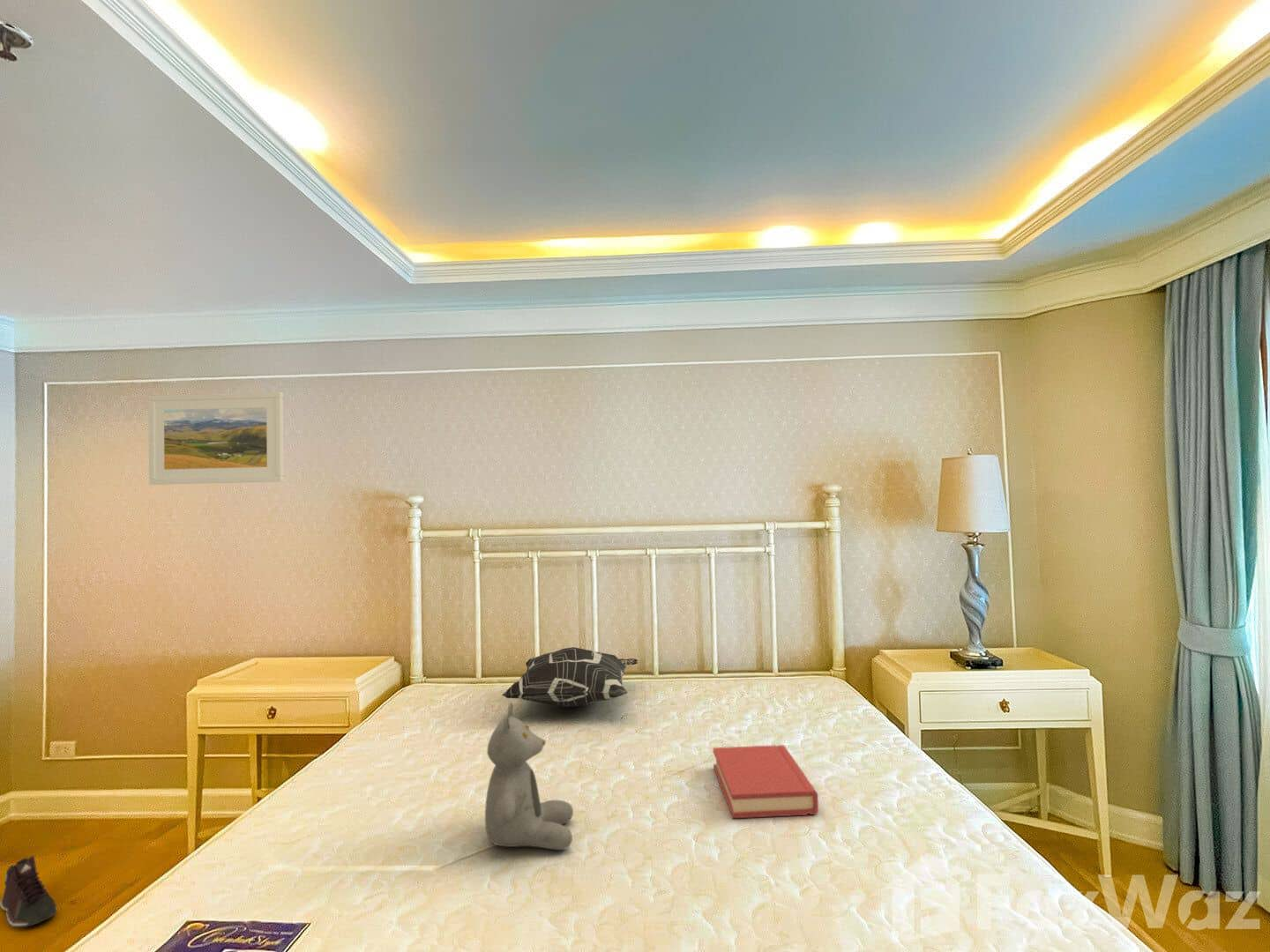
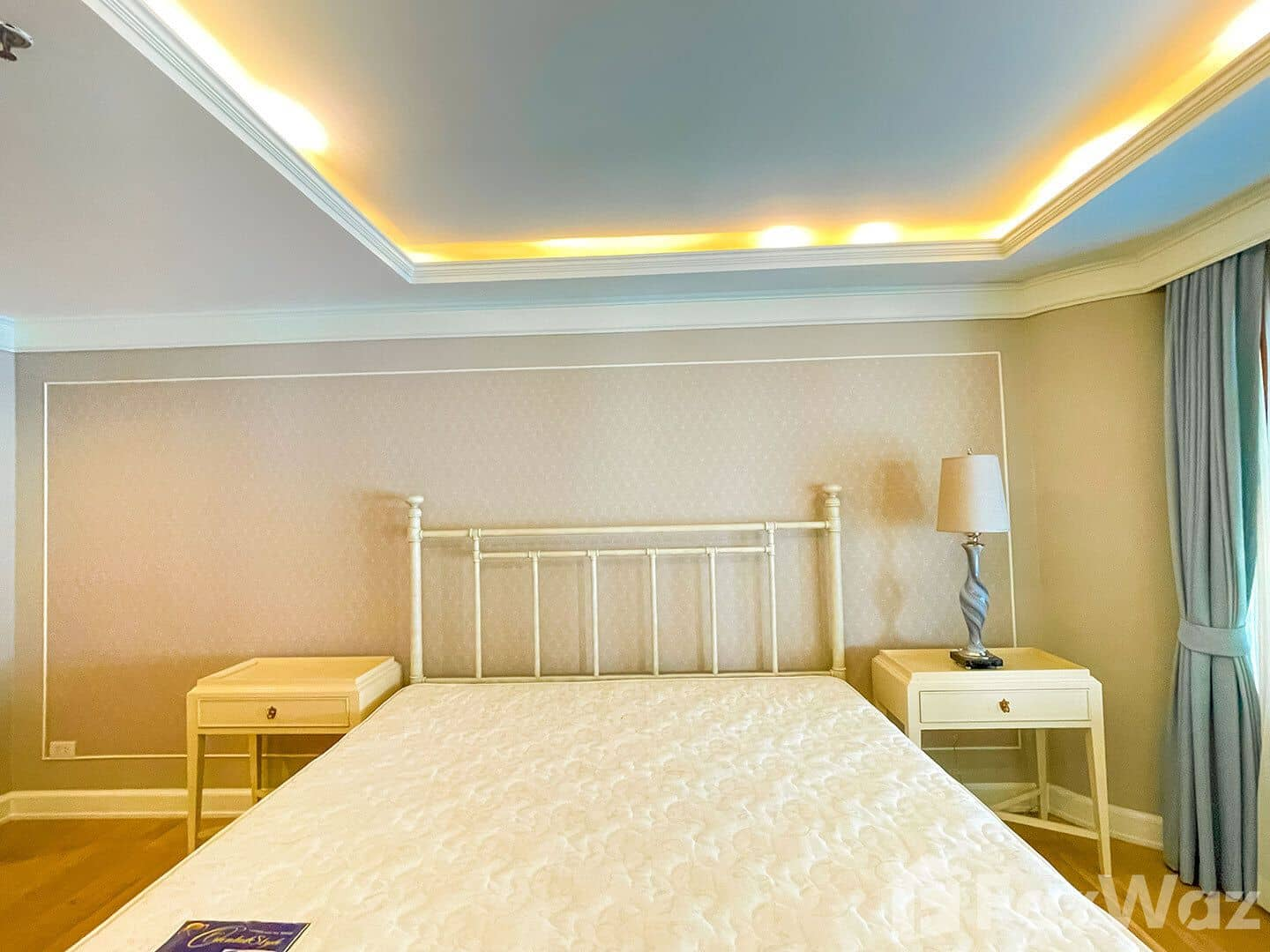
- hardback book (761, 778)
- sneaker (25, 888)
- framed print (216, 438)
- decorative pillow (575, 675)
- teddy bear (529, 772)
